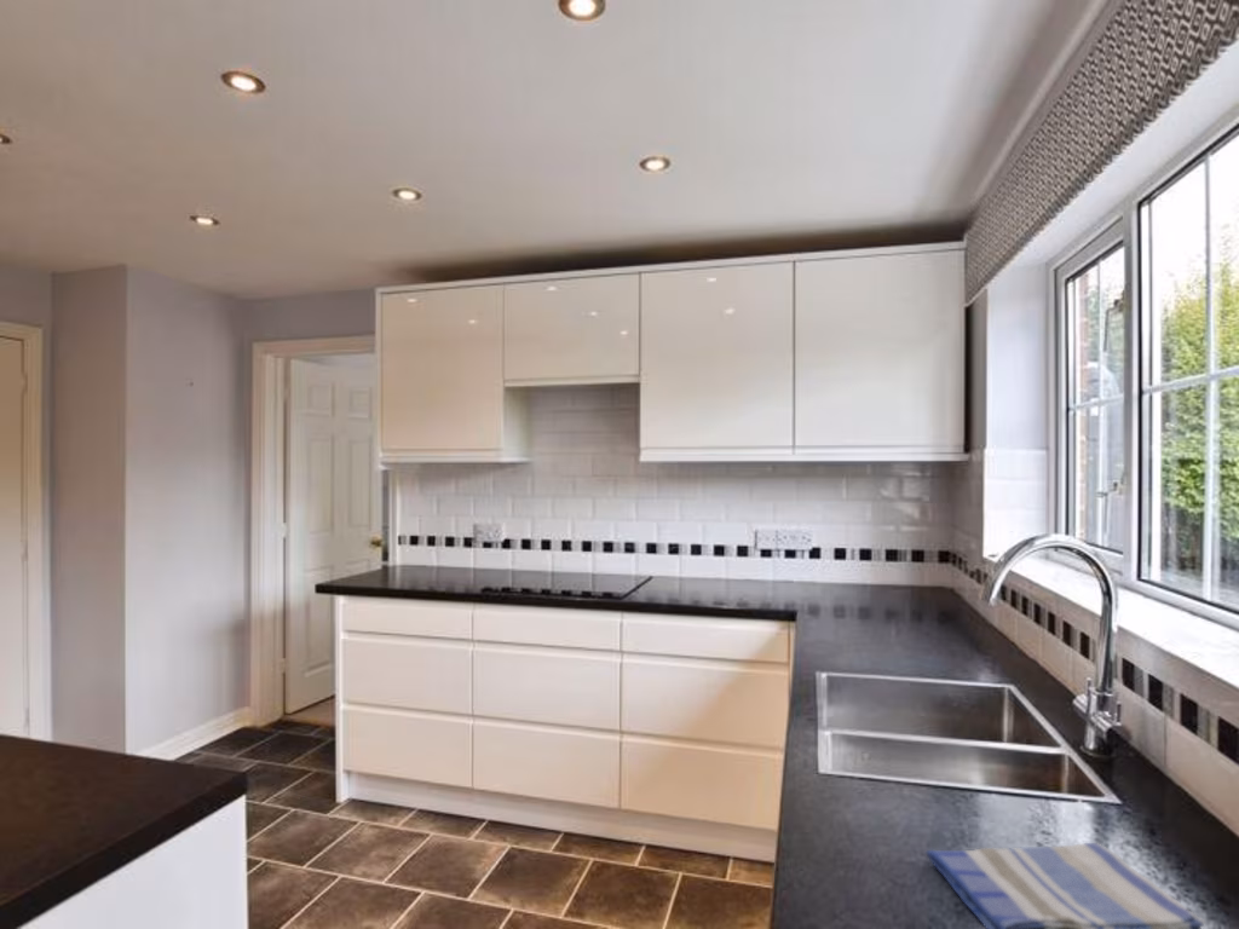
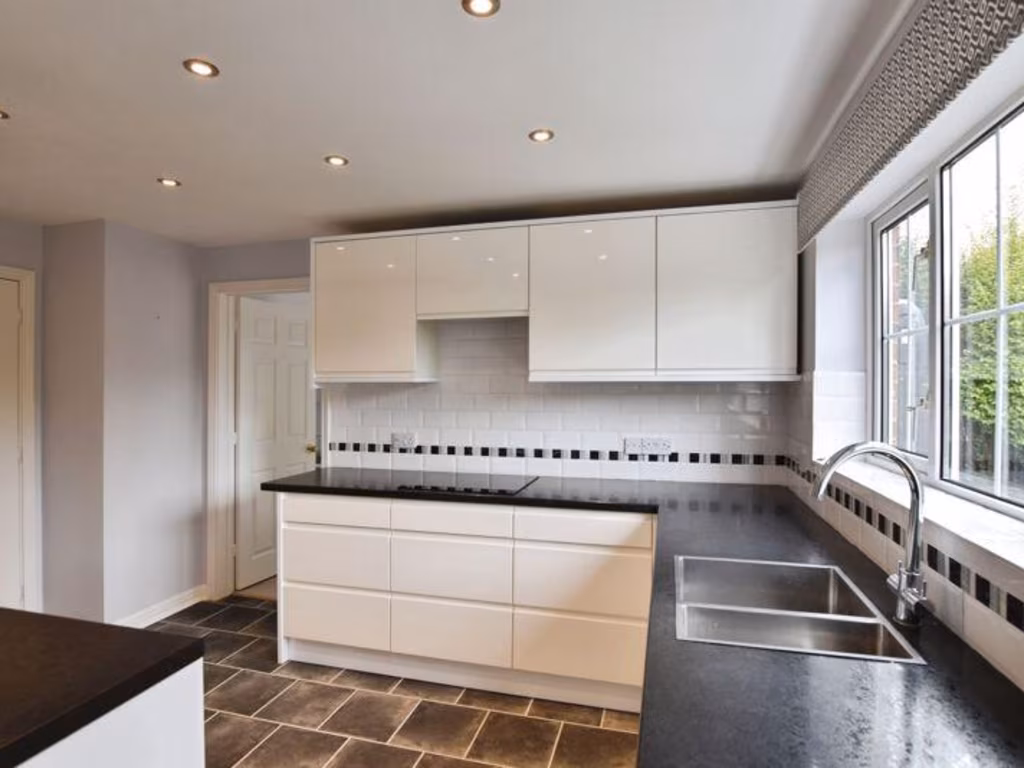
- dish towel (1054, 887)
